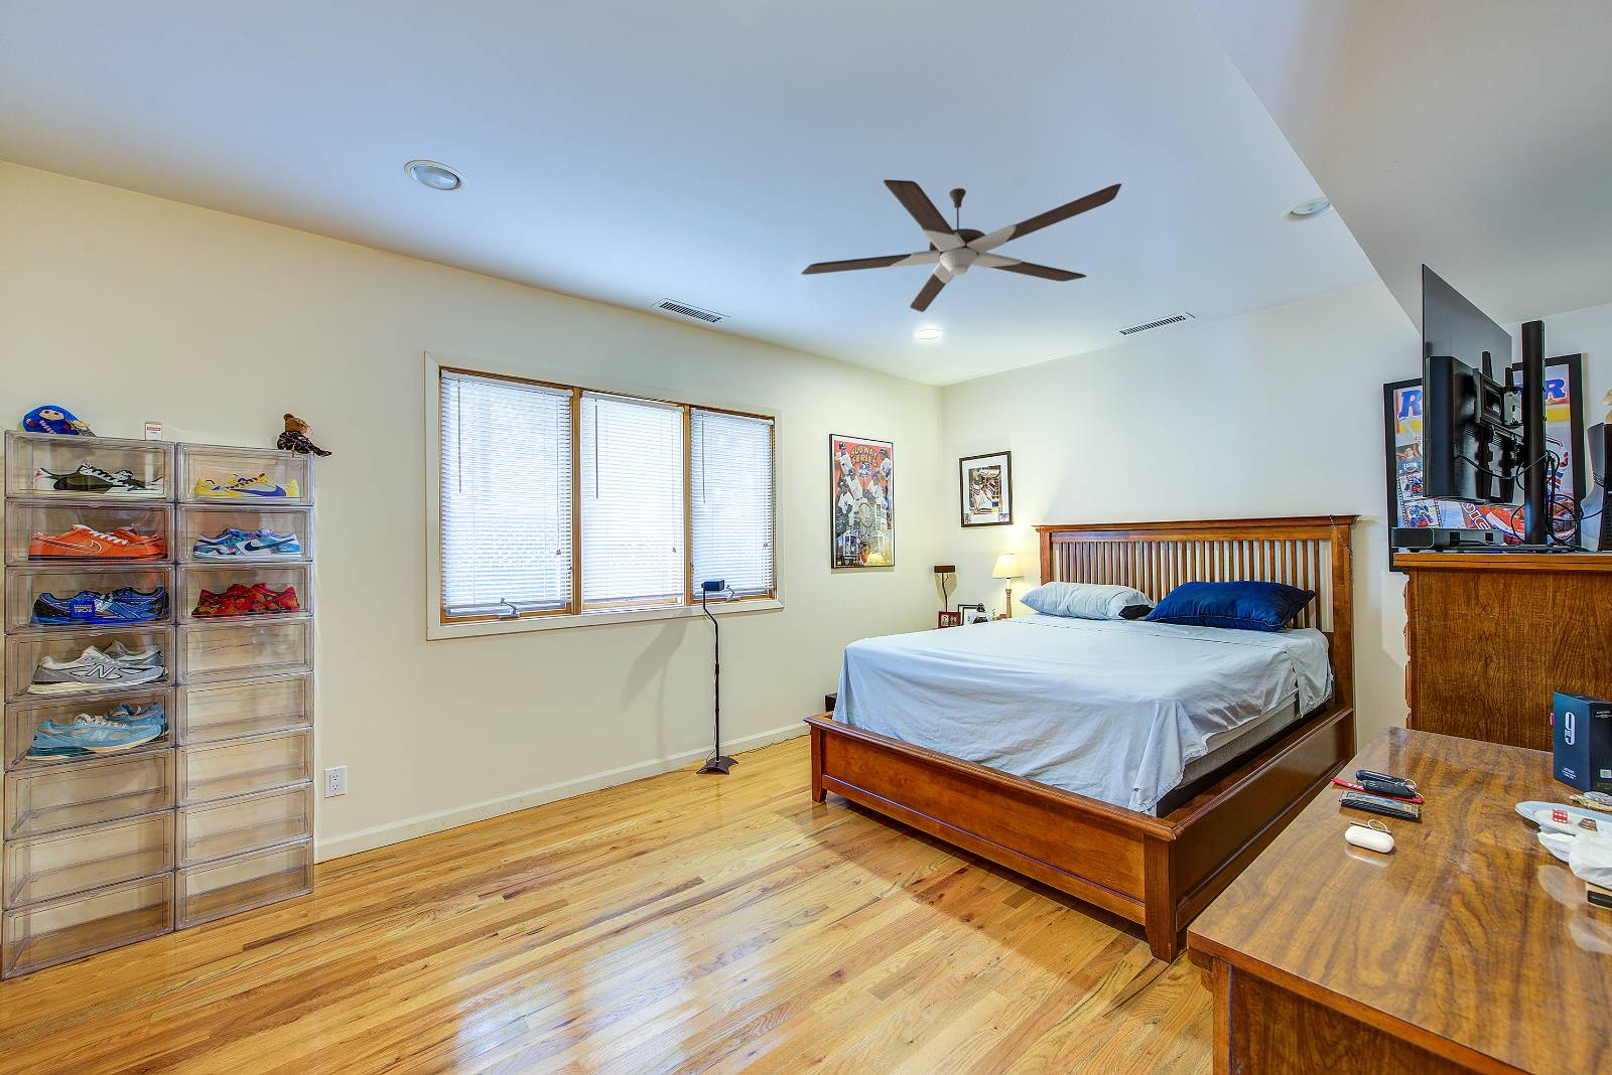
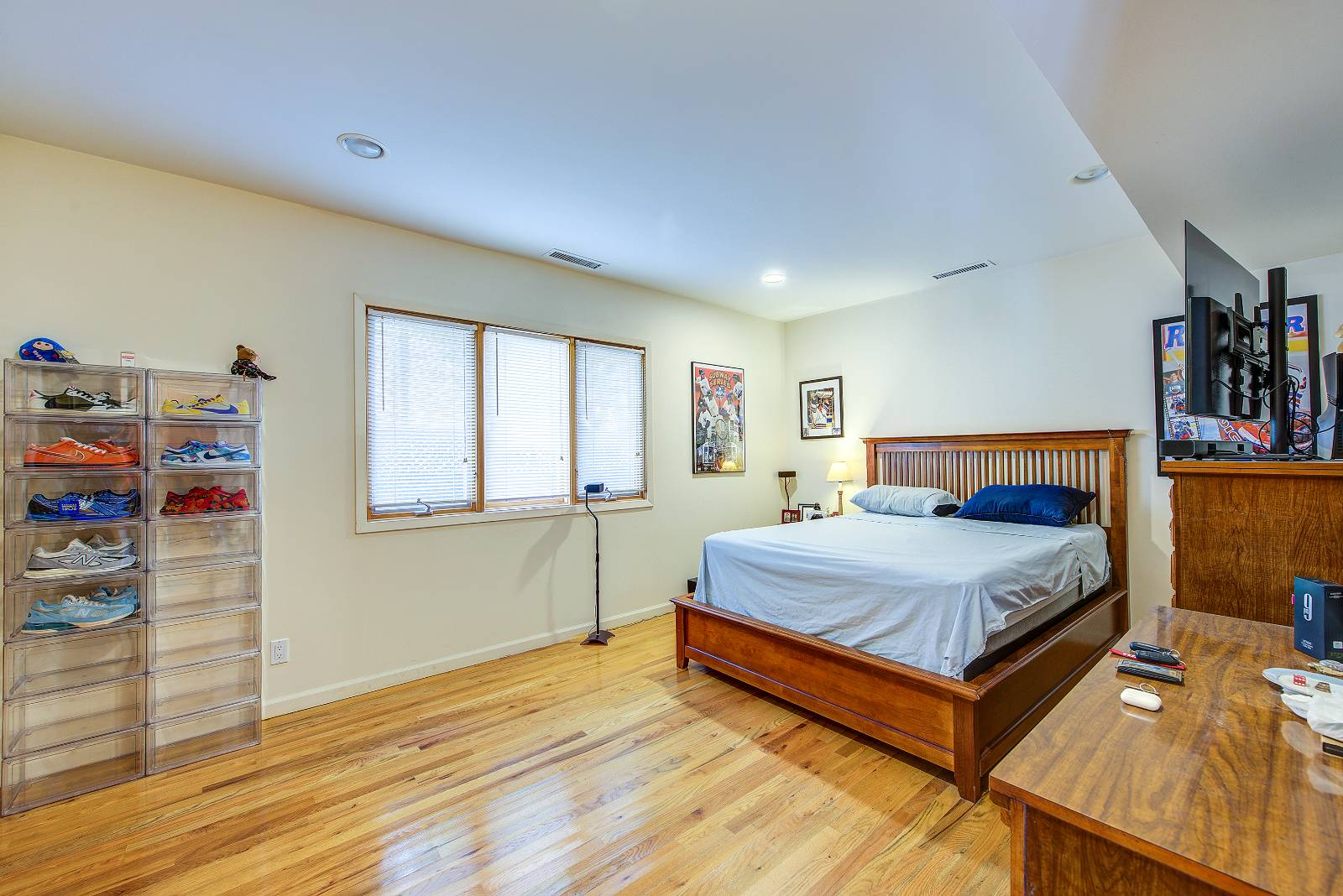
- ceiling fan (943, 234)
